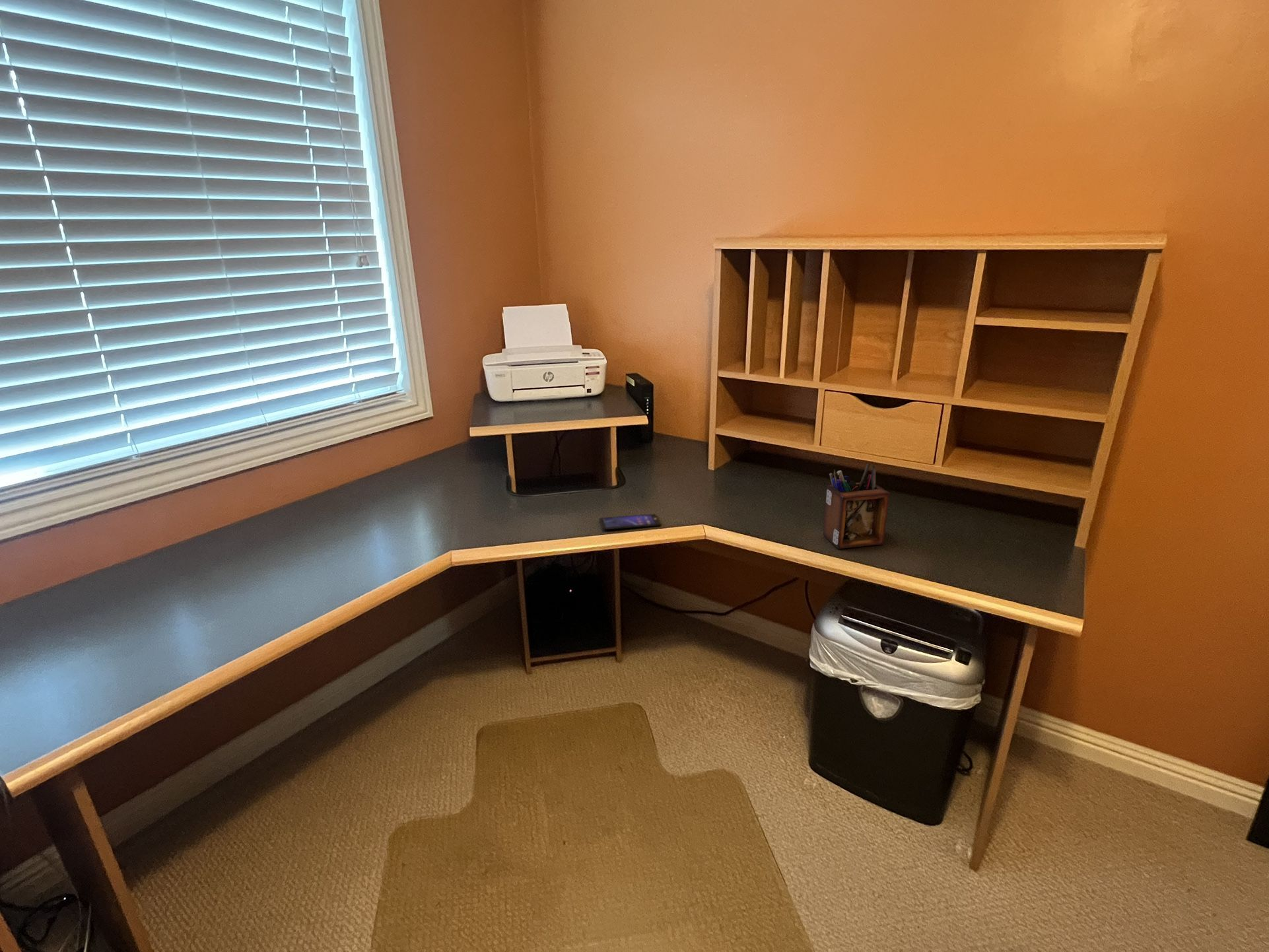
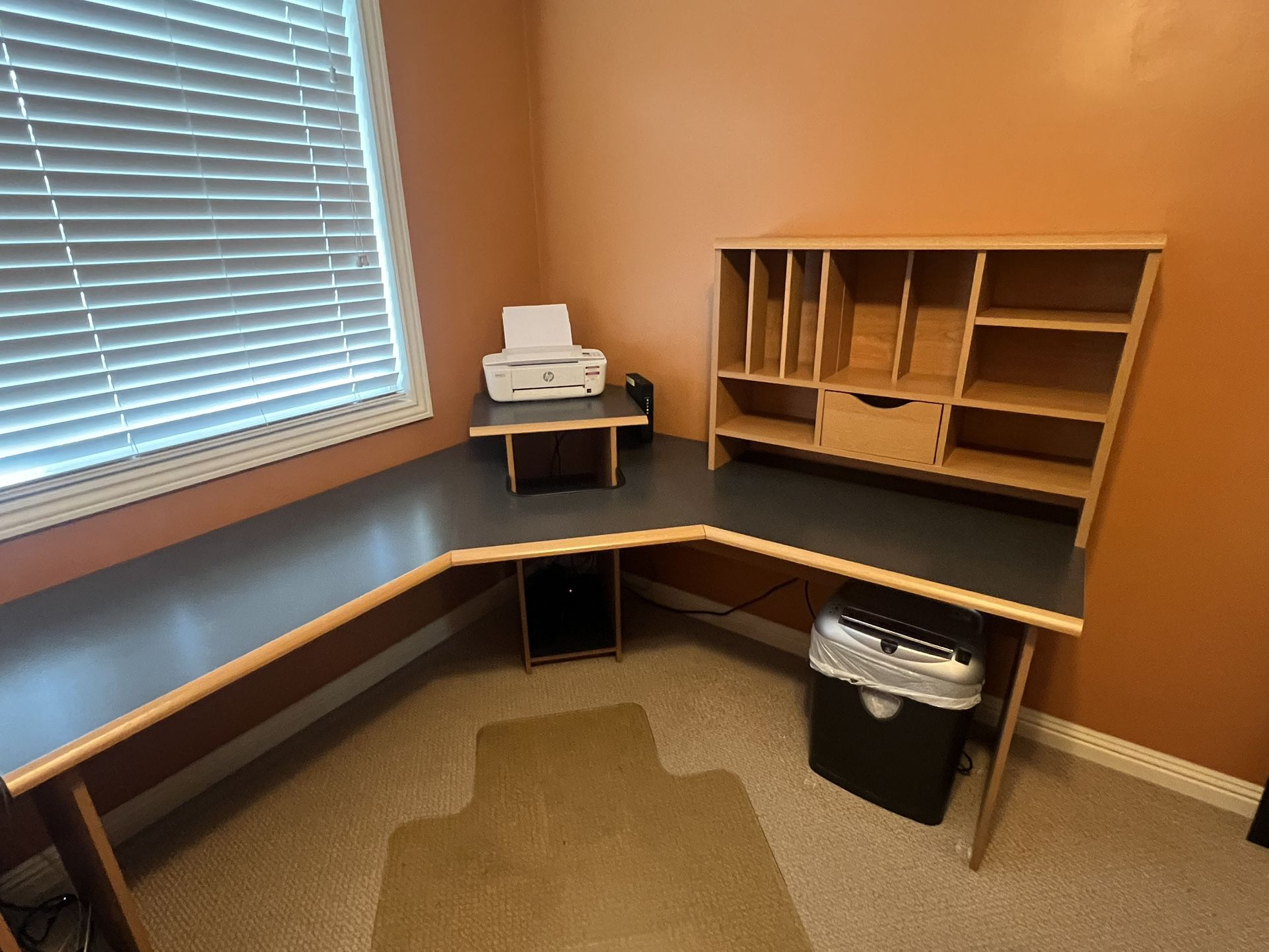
- desk organizer (856, 504)
- smartphone (629, 522)
